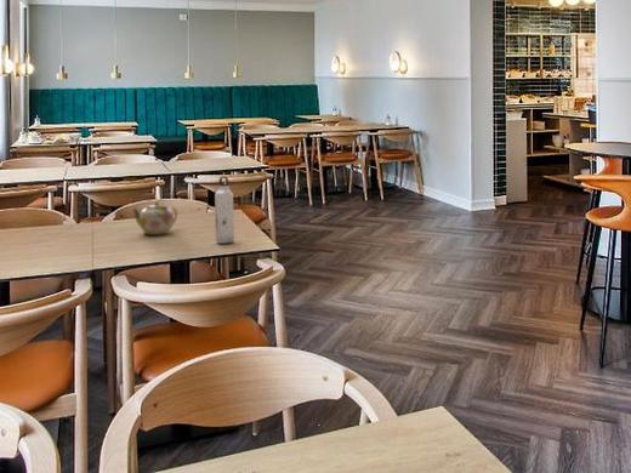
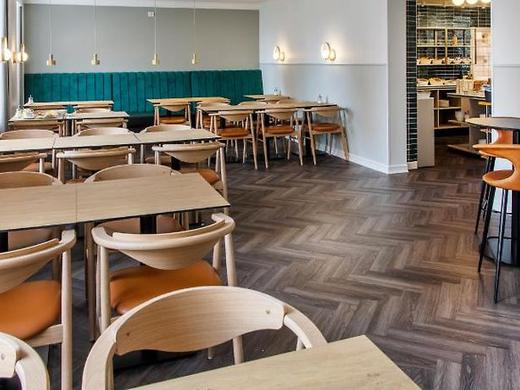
- water bottle (223, 209)
- teapot (155, 217)
